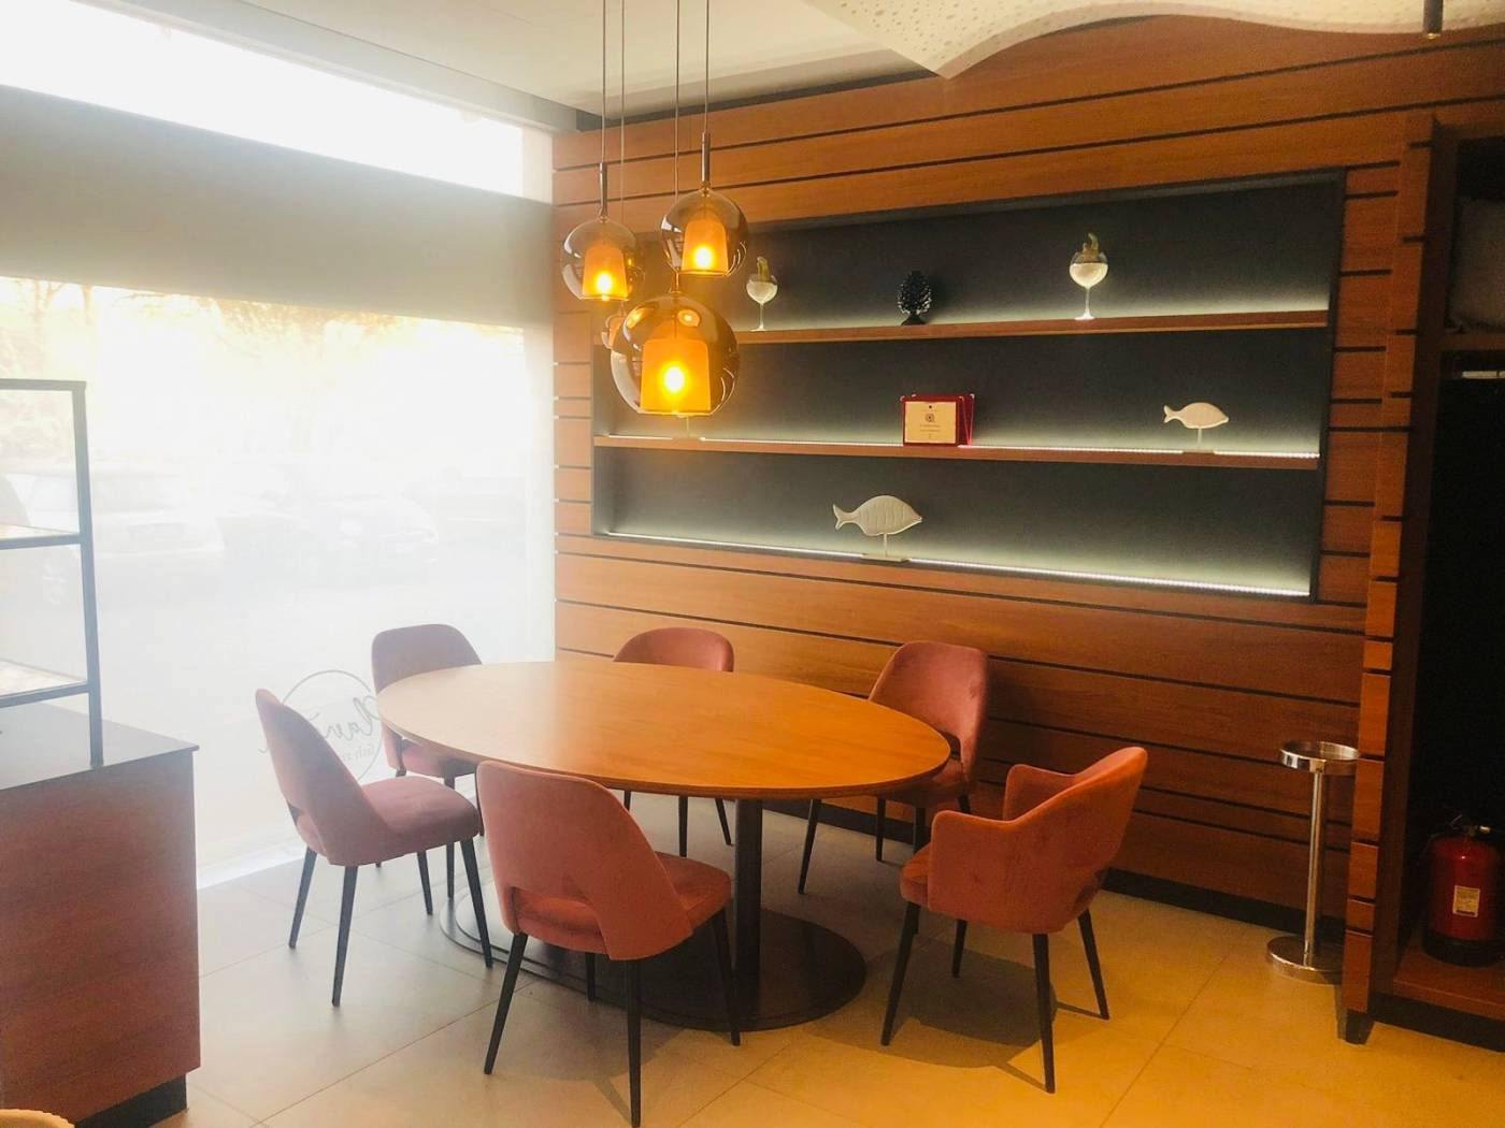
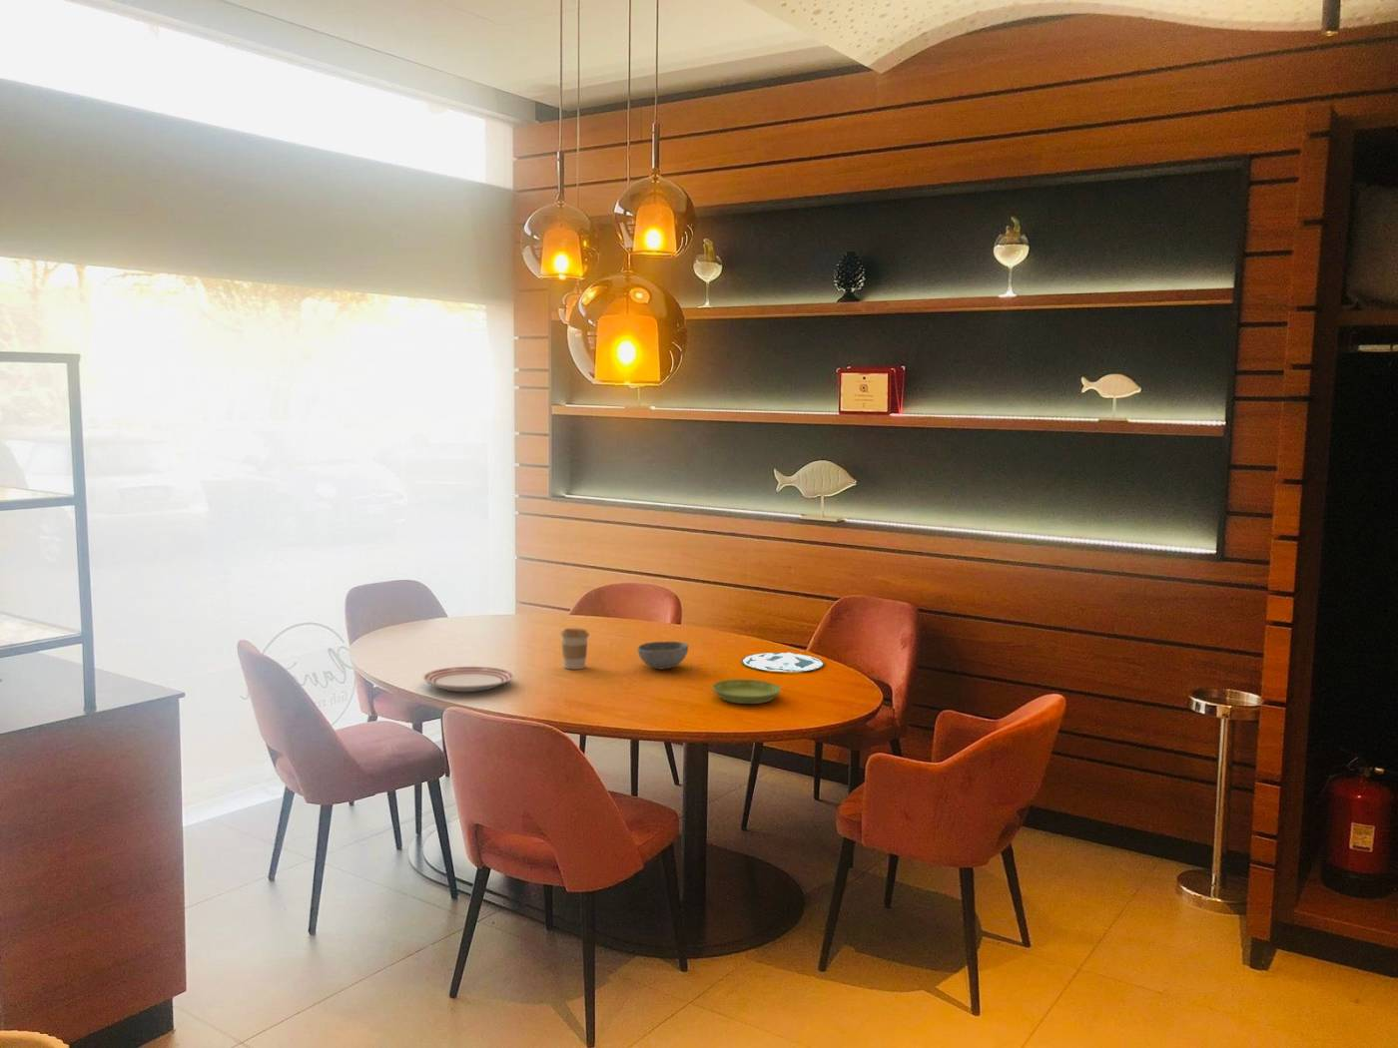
+ coffee cup (575, 647)
+ saucer (746, 691)
+ dinner plate (468, 679)
+ plate (782, 657)
+ bowl (662, 655)
